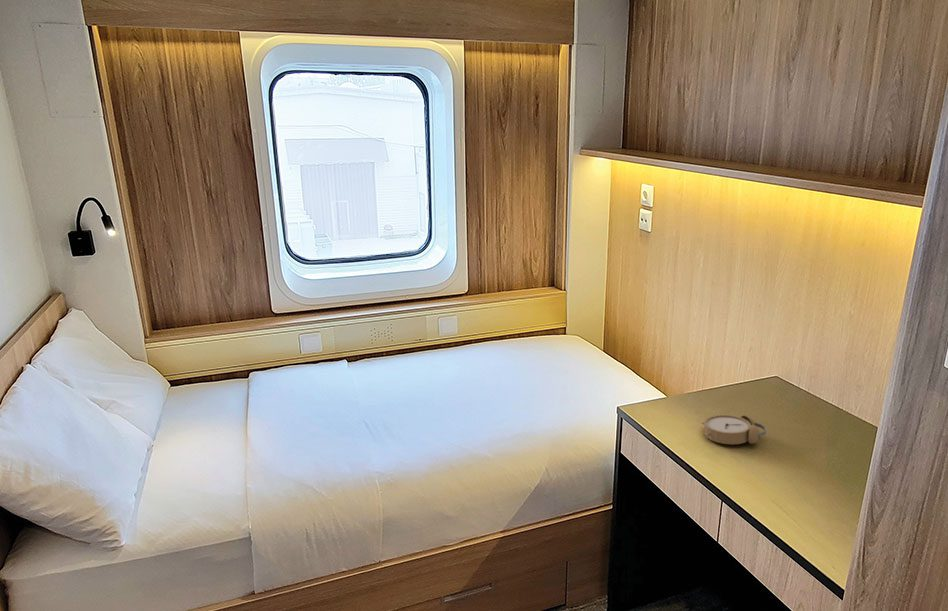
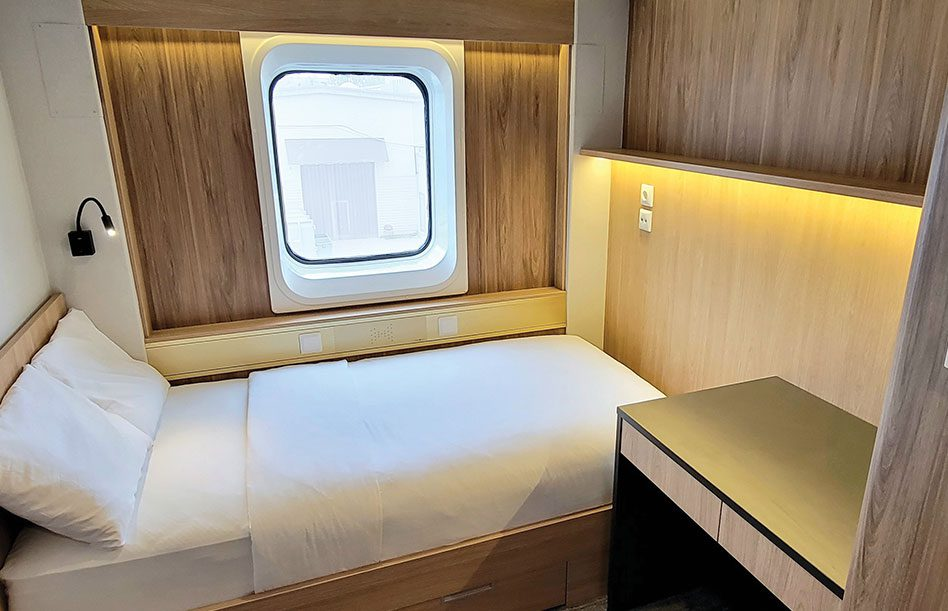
- alarm clock (734, 428)
